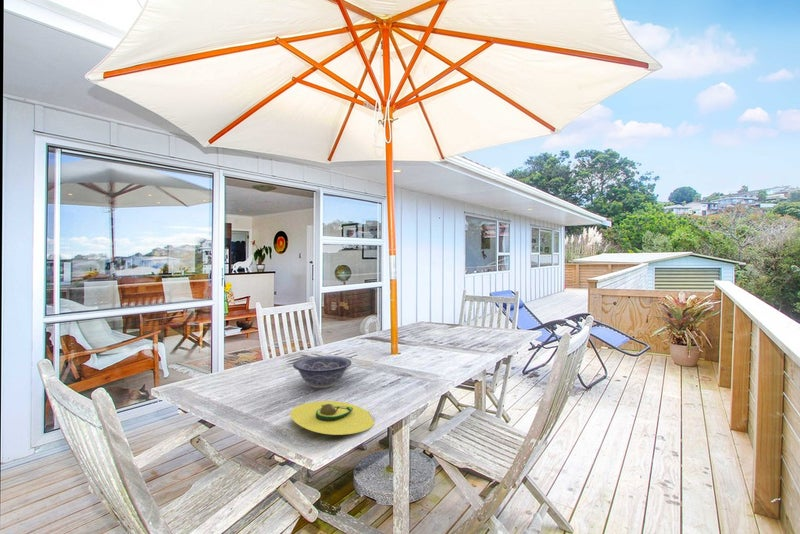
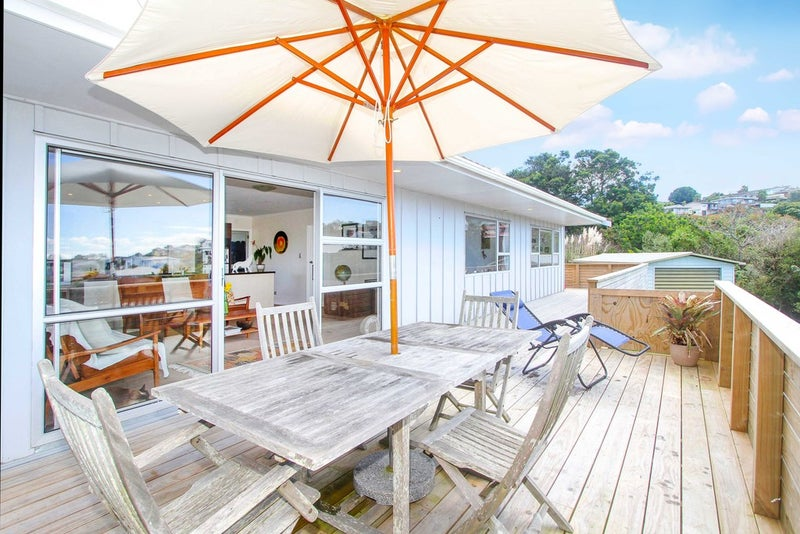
- decorative bowl (322, 373)
- avocado (333, 410)
